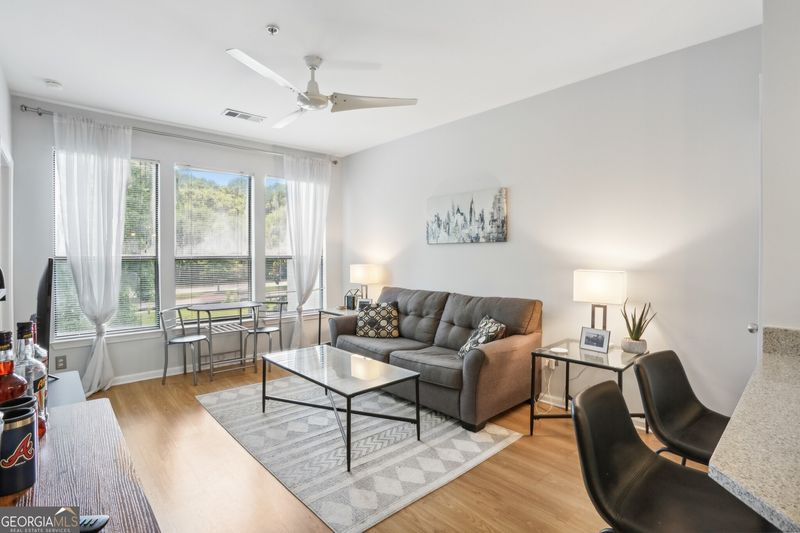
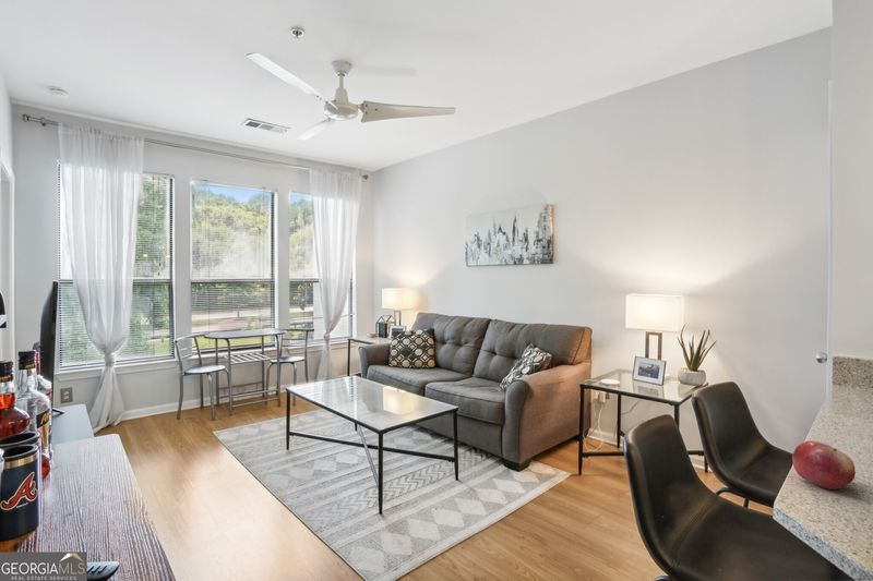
+ fruit (822, 462)
